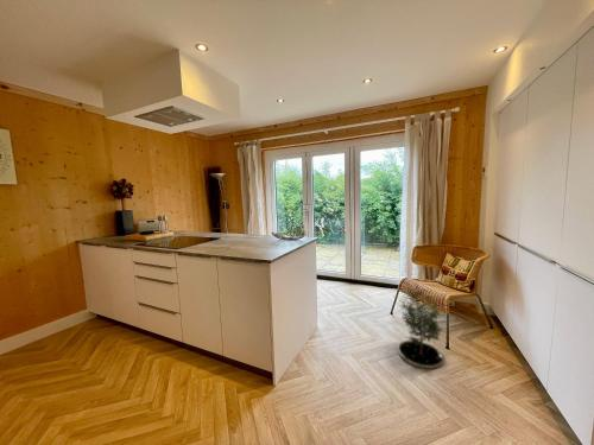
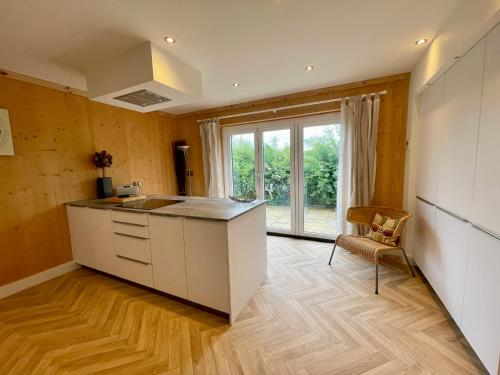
- potted tree (422, 319)
